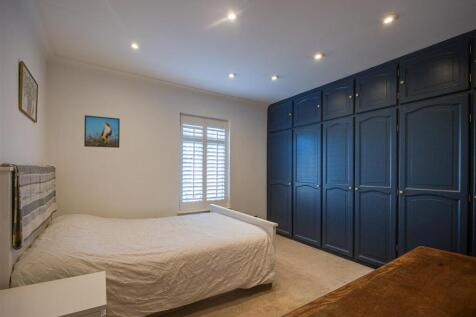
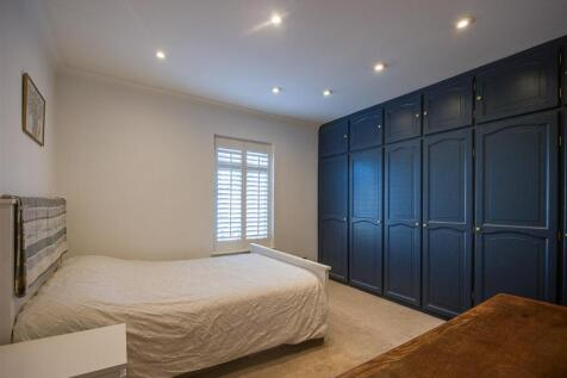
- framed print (102, 132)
